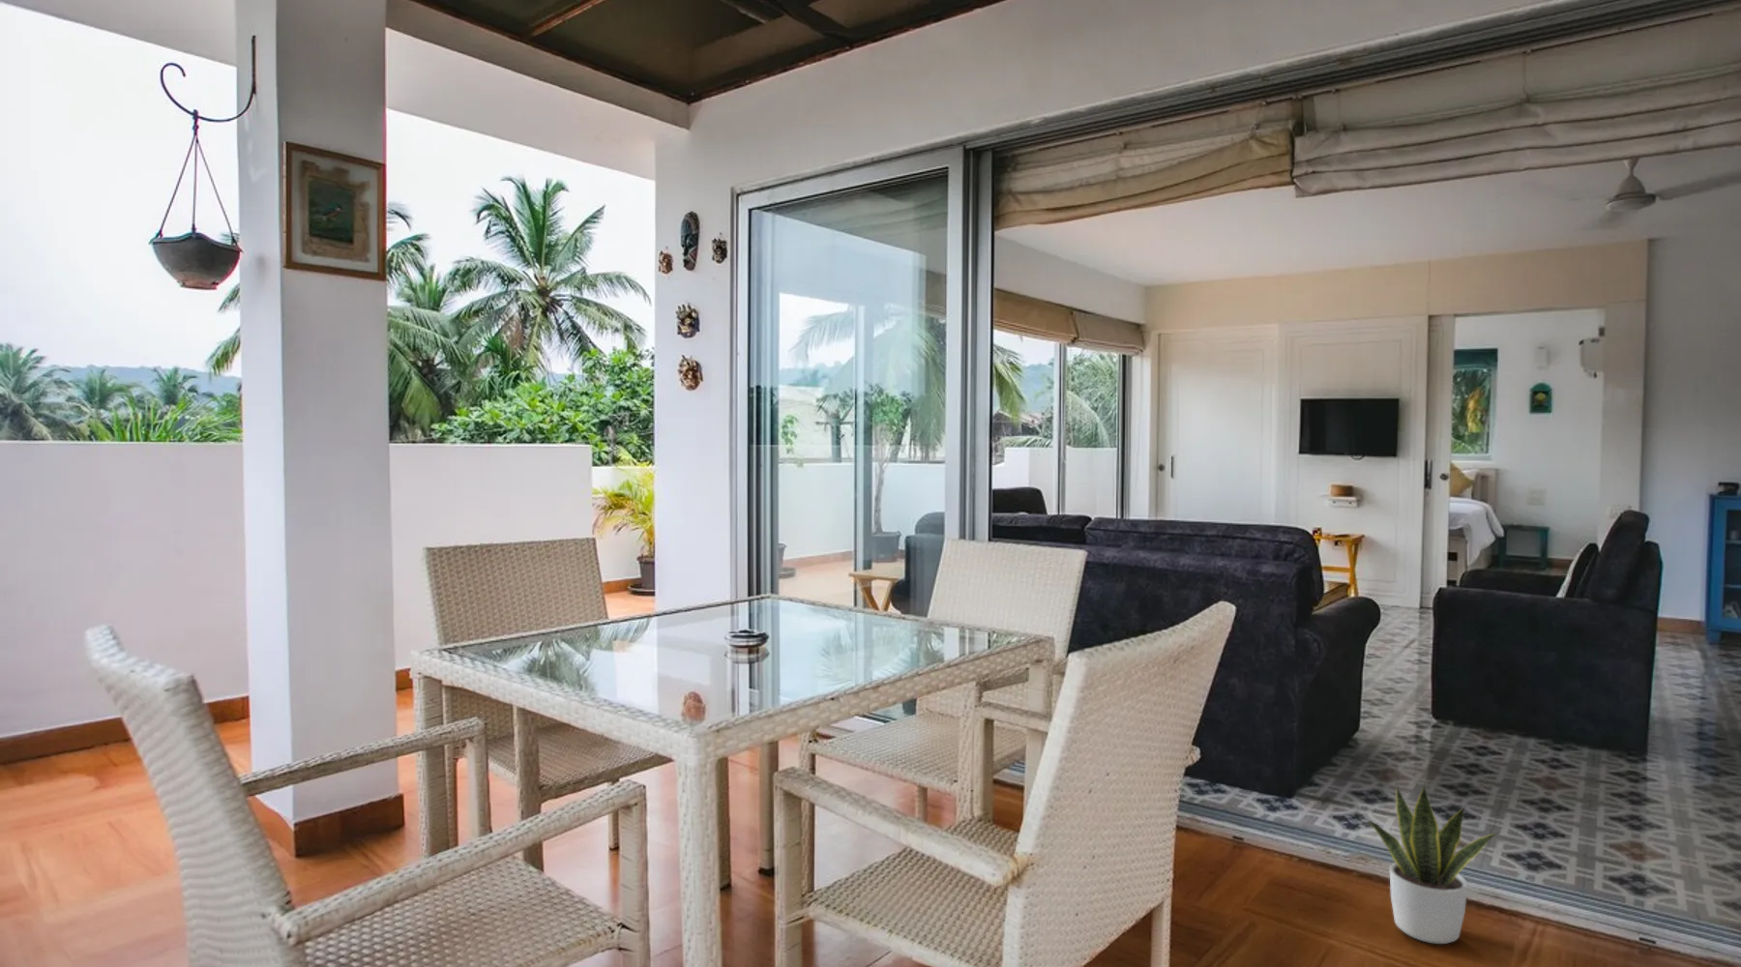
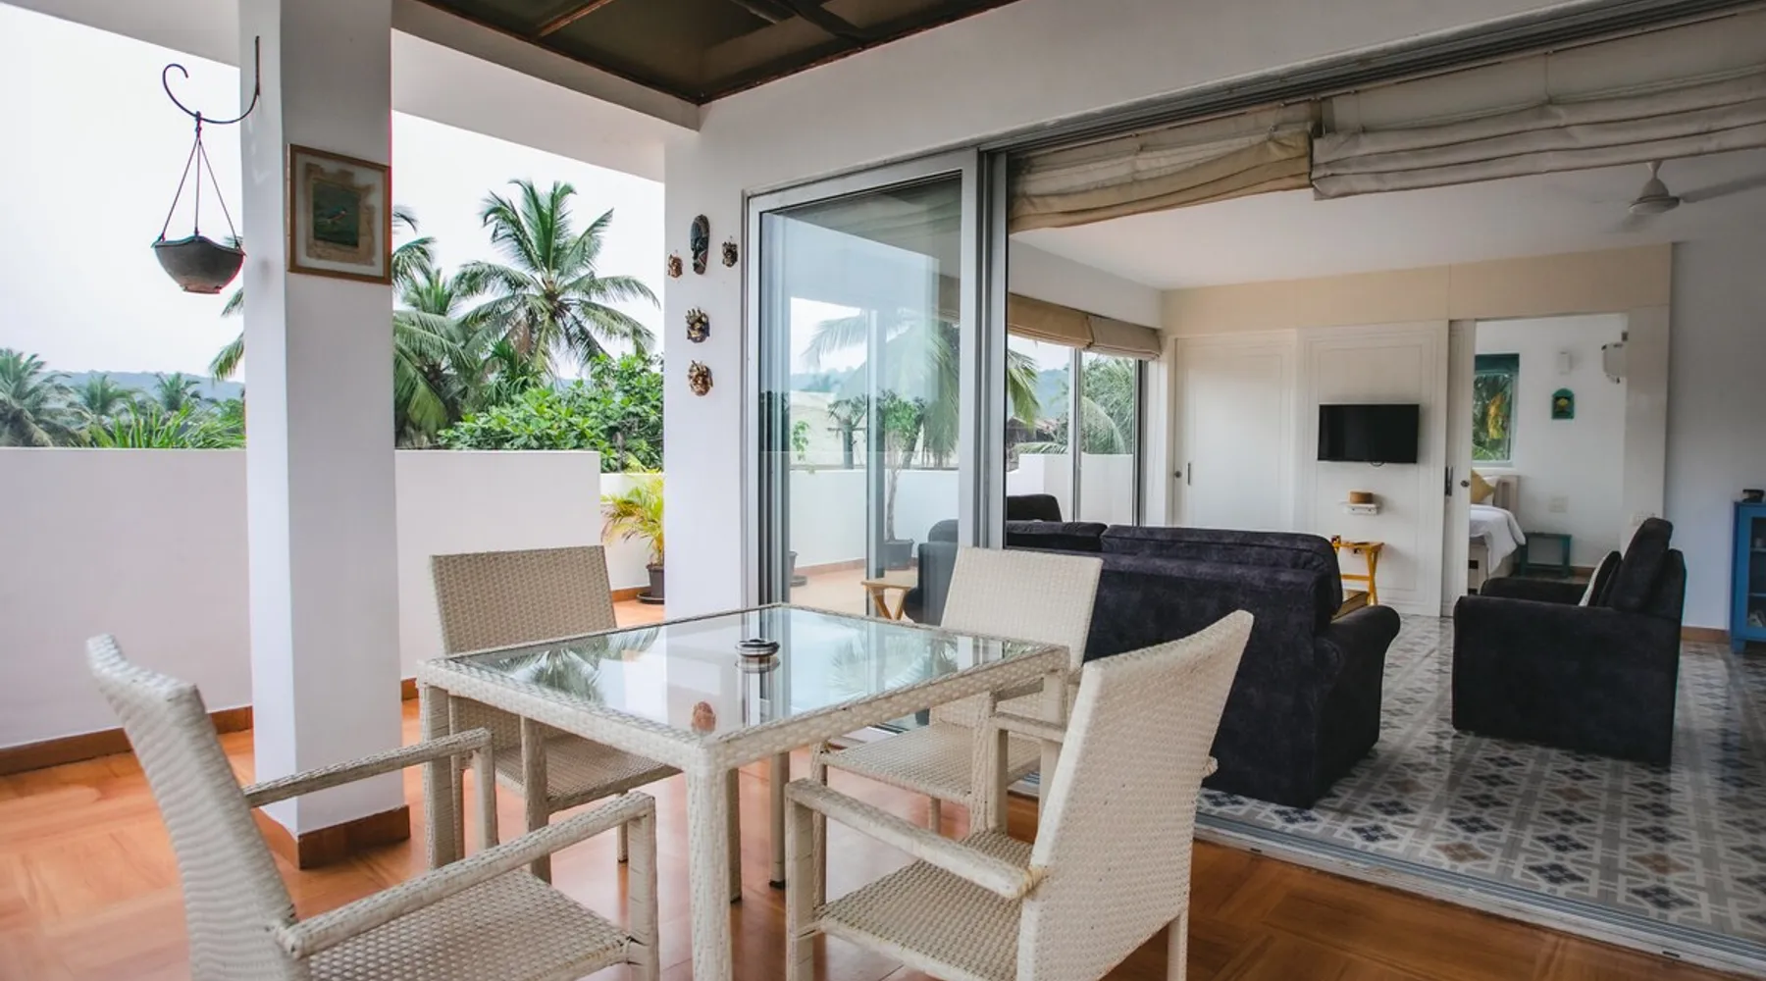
- potted plant (1430, 856)
